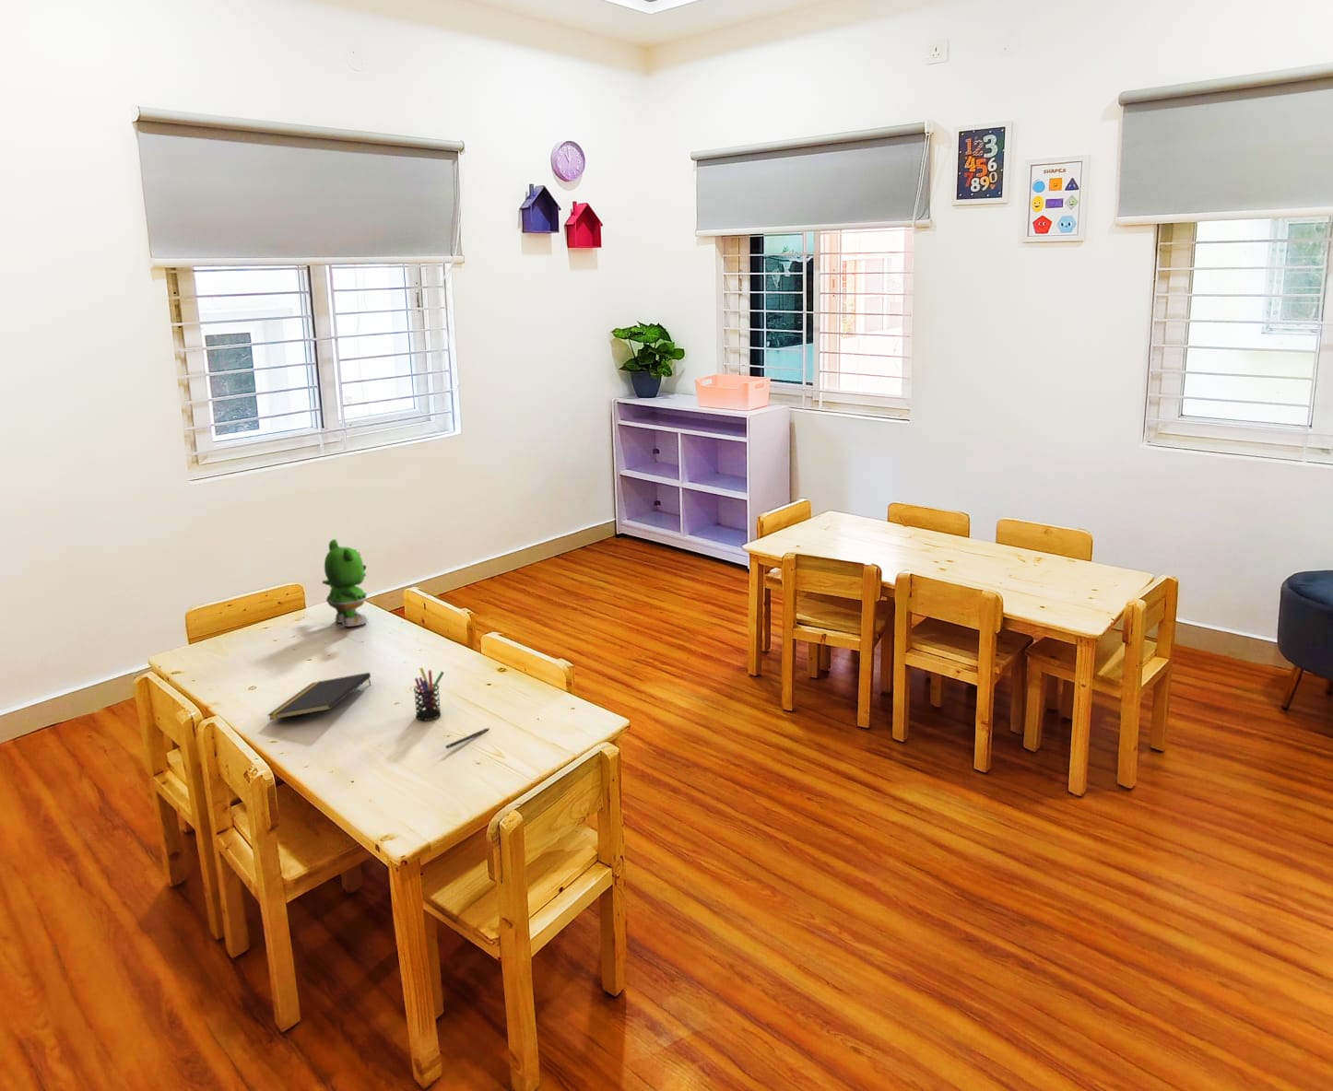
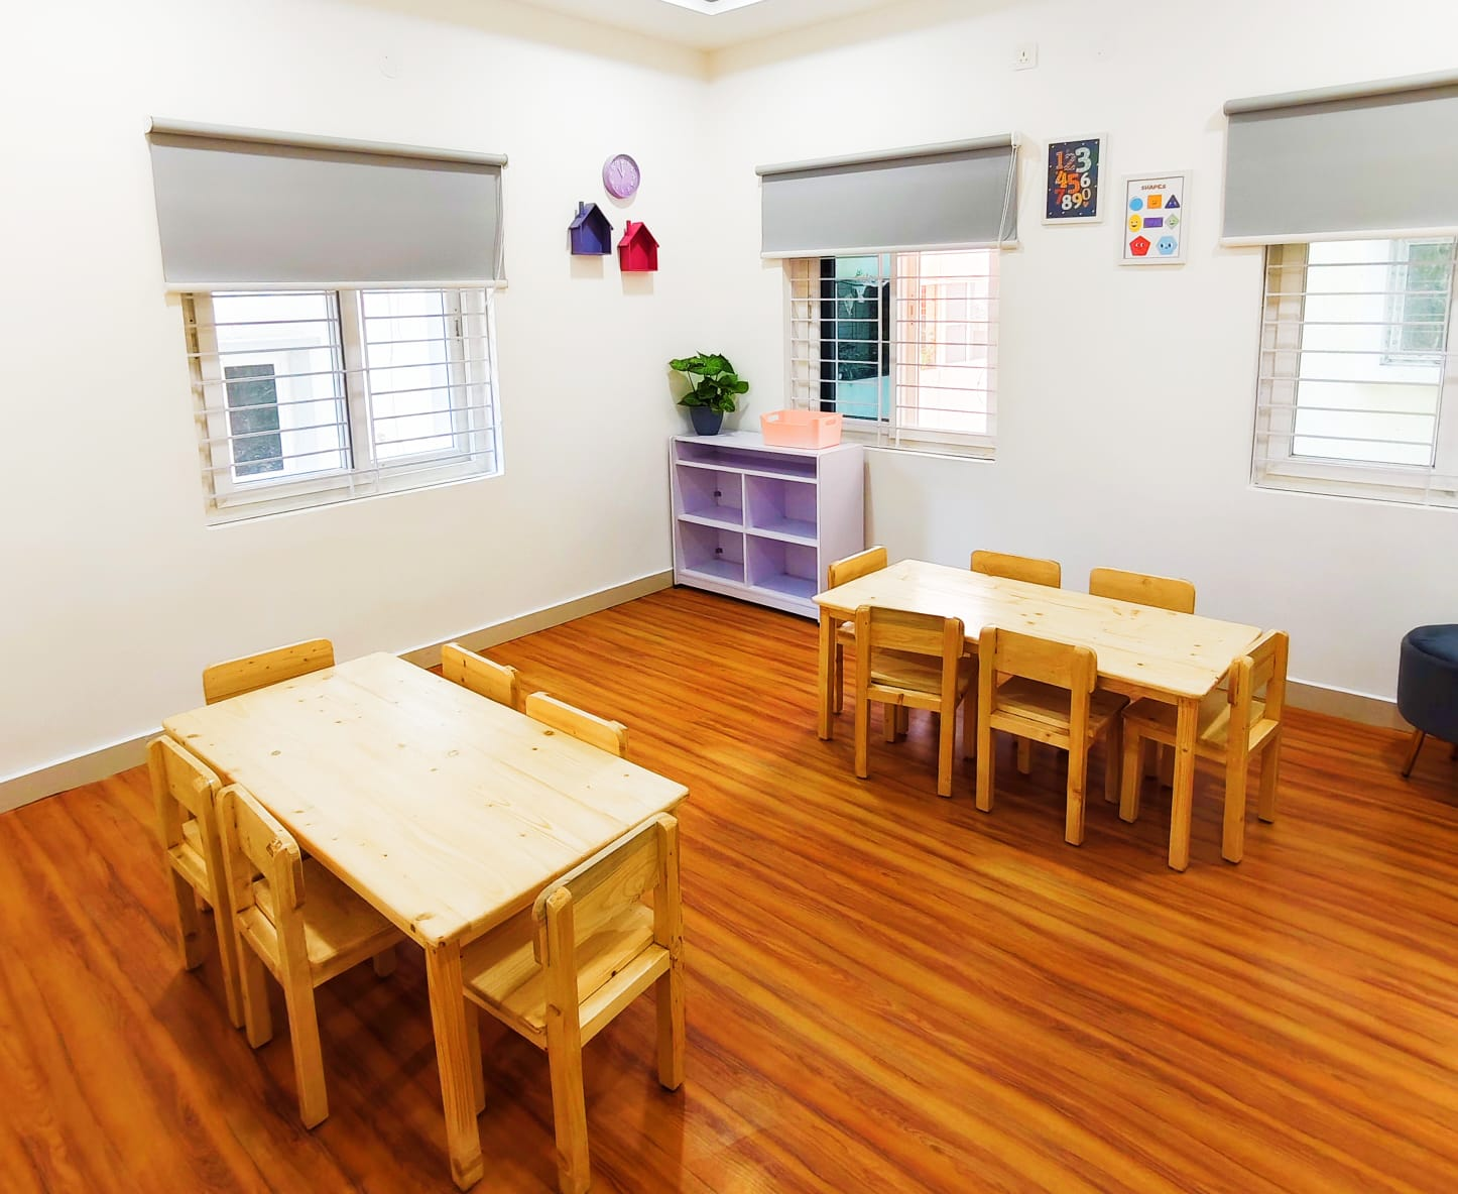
- notepad (321, 695)
- pen (468, 737)
- pen holder (430, 692)
- toy bear (348, 582)
